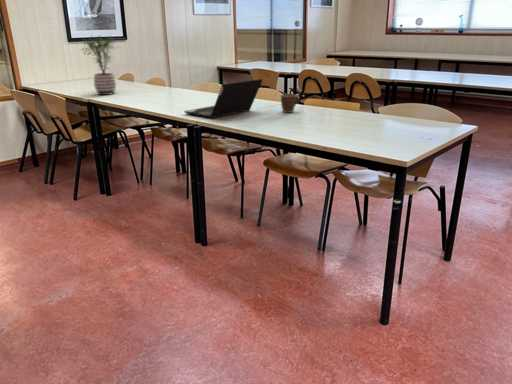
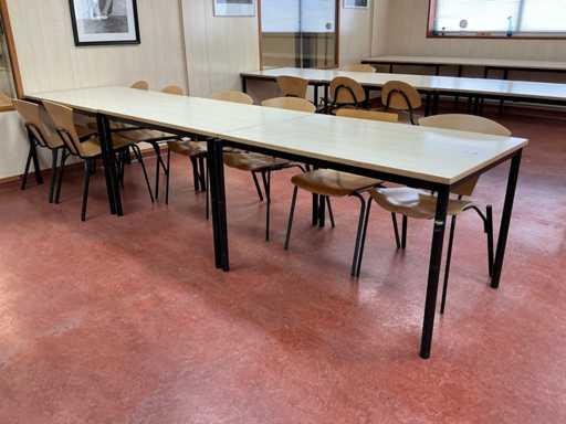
- mug (289, 103)
- laptop computer (222, 96)
- potted plant (101, 64)
